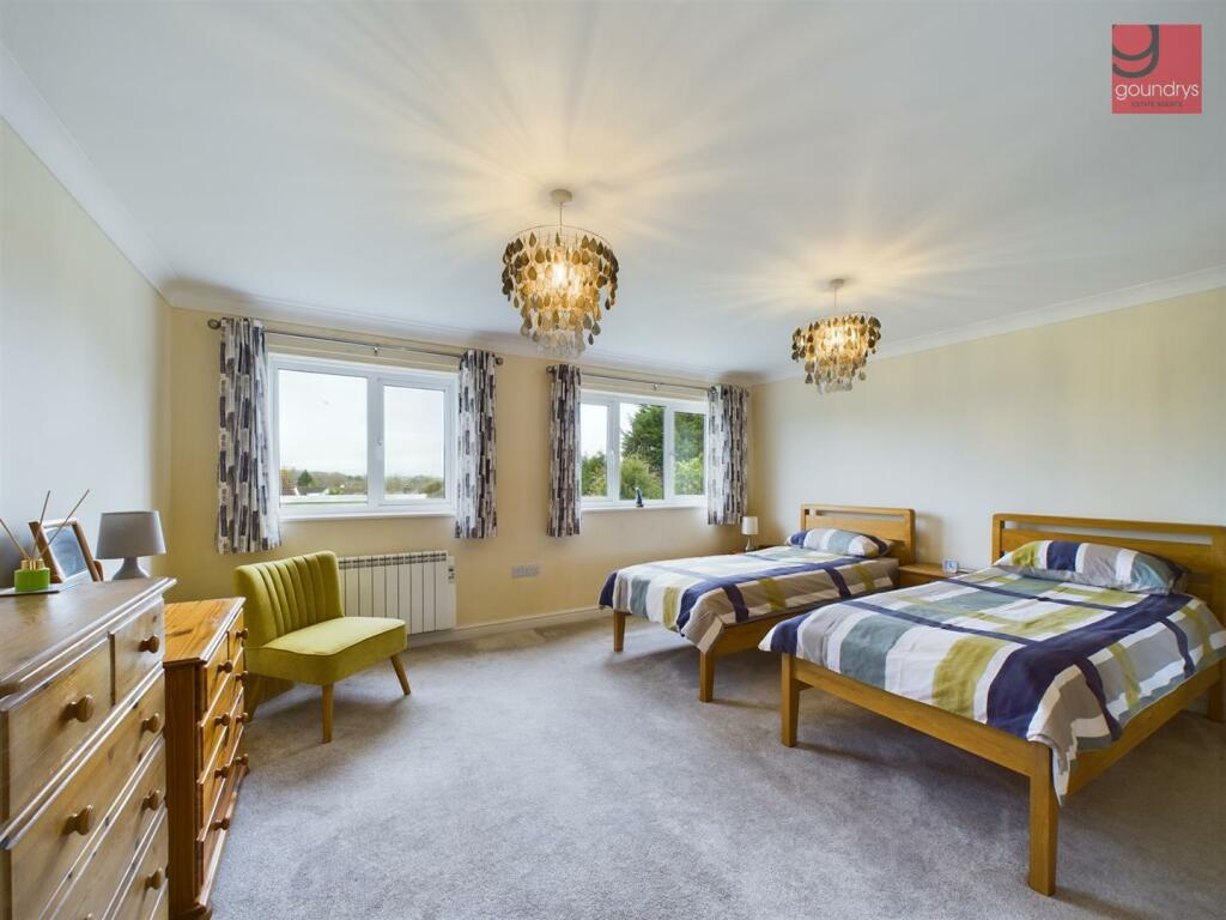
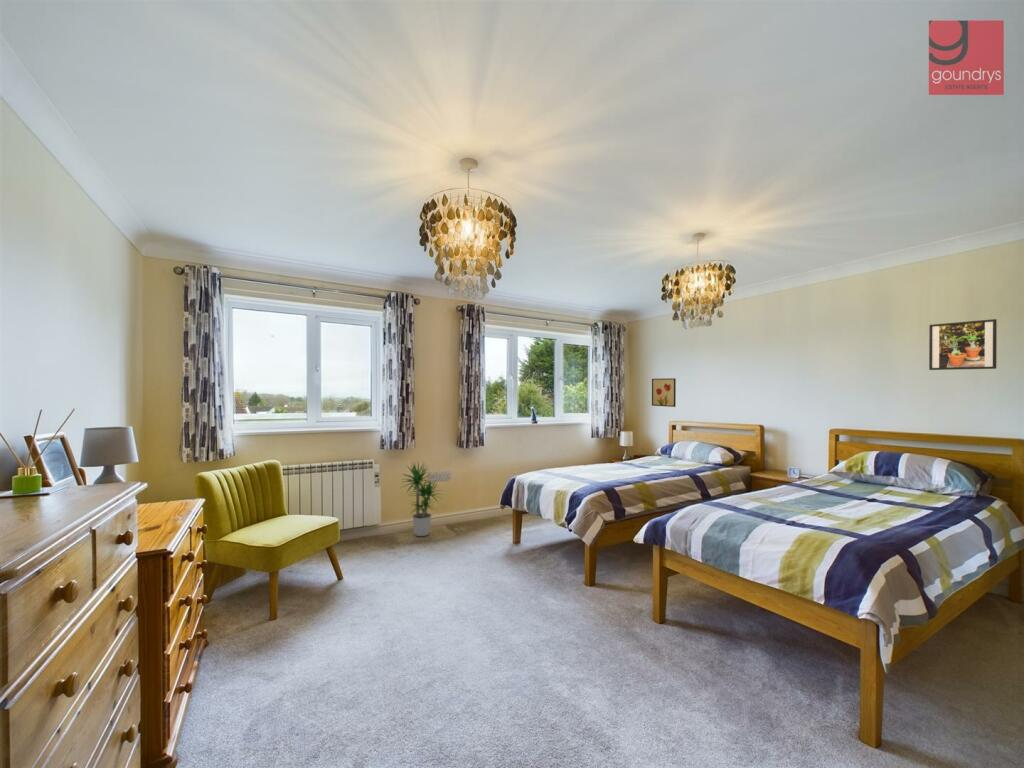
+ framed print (961, 345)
+ wall art (663, 392)
+ potted plant (421, 497)
